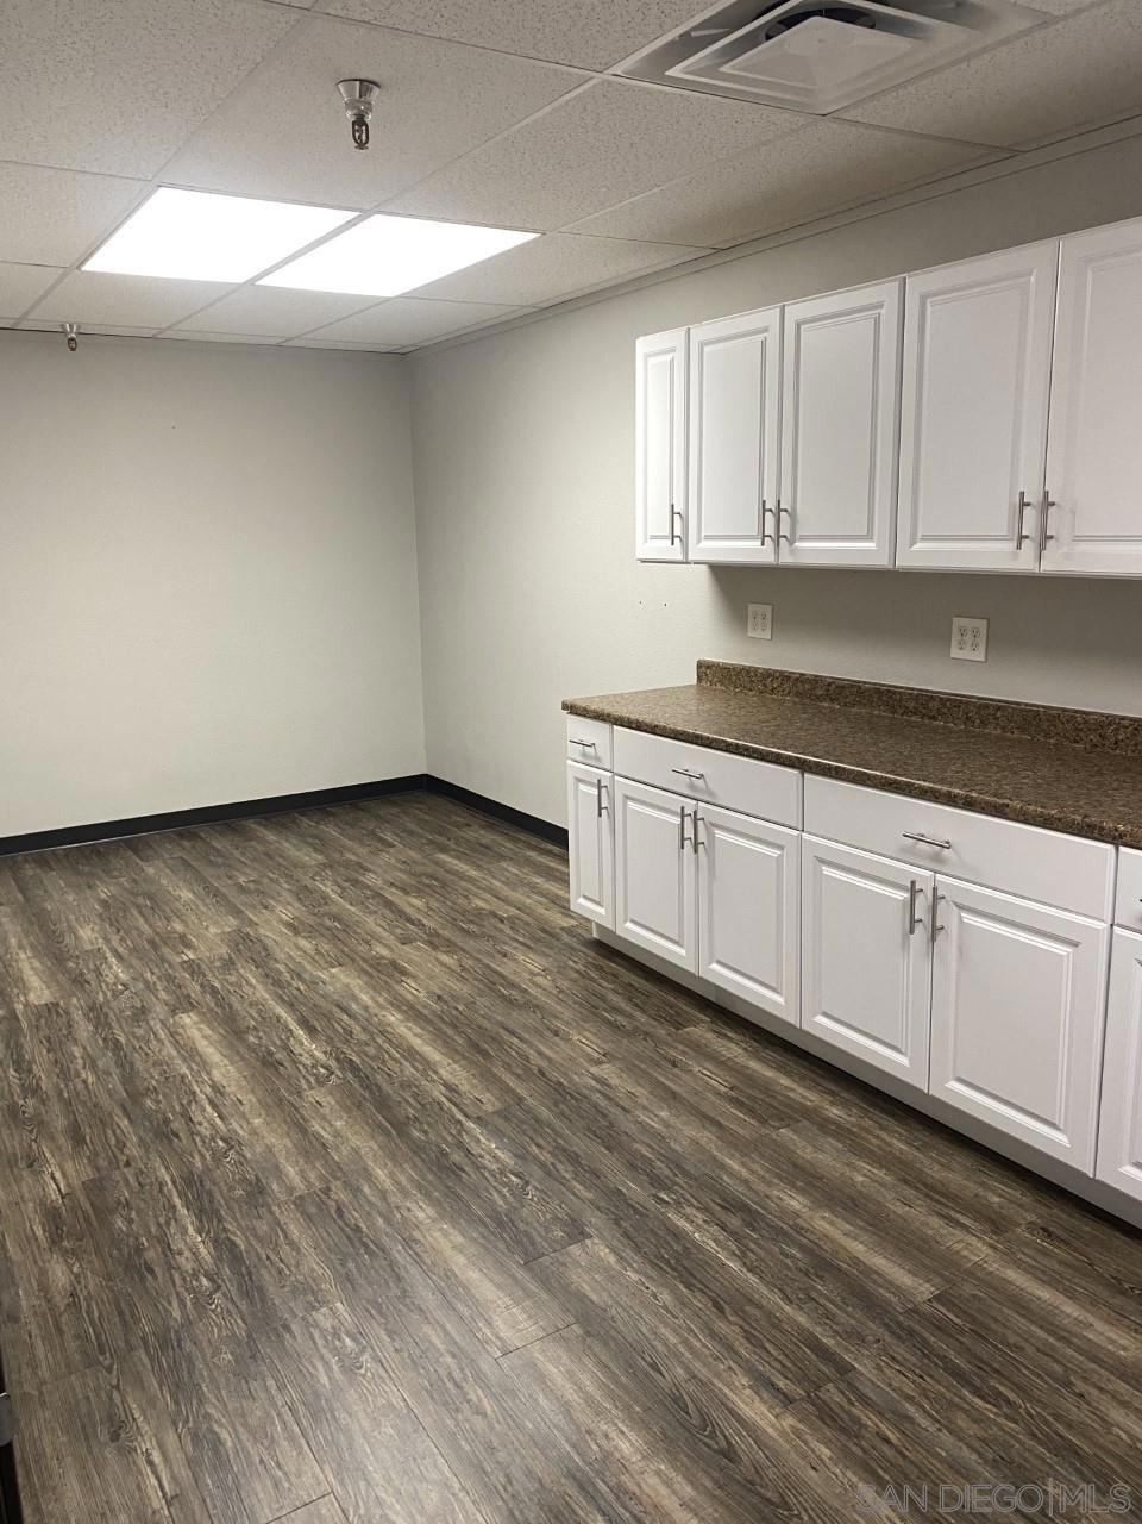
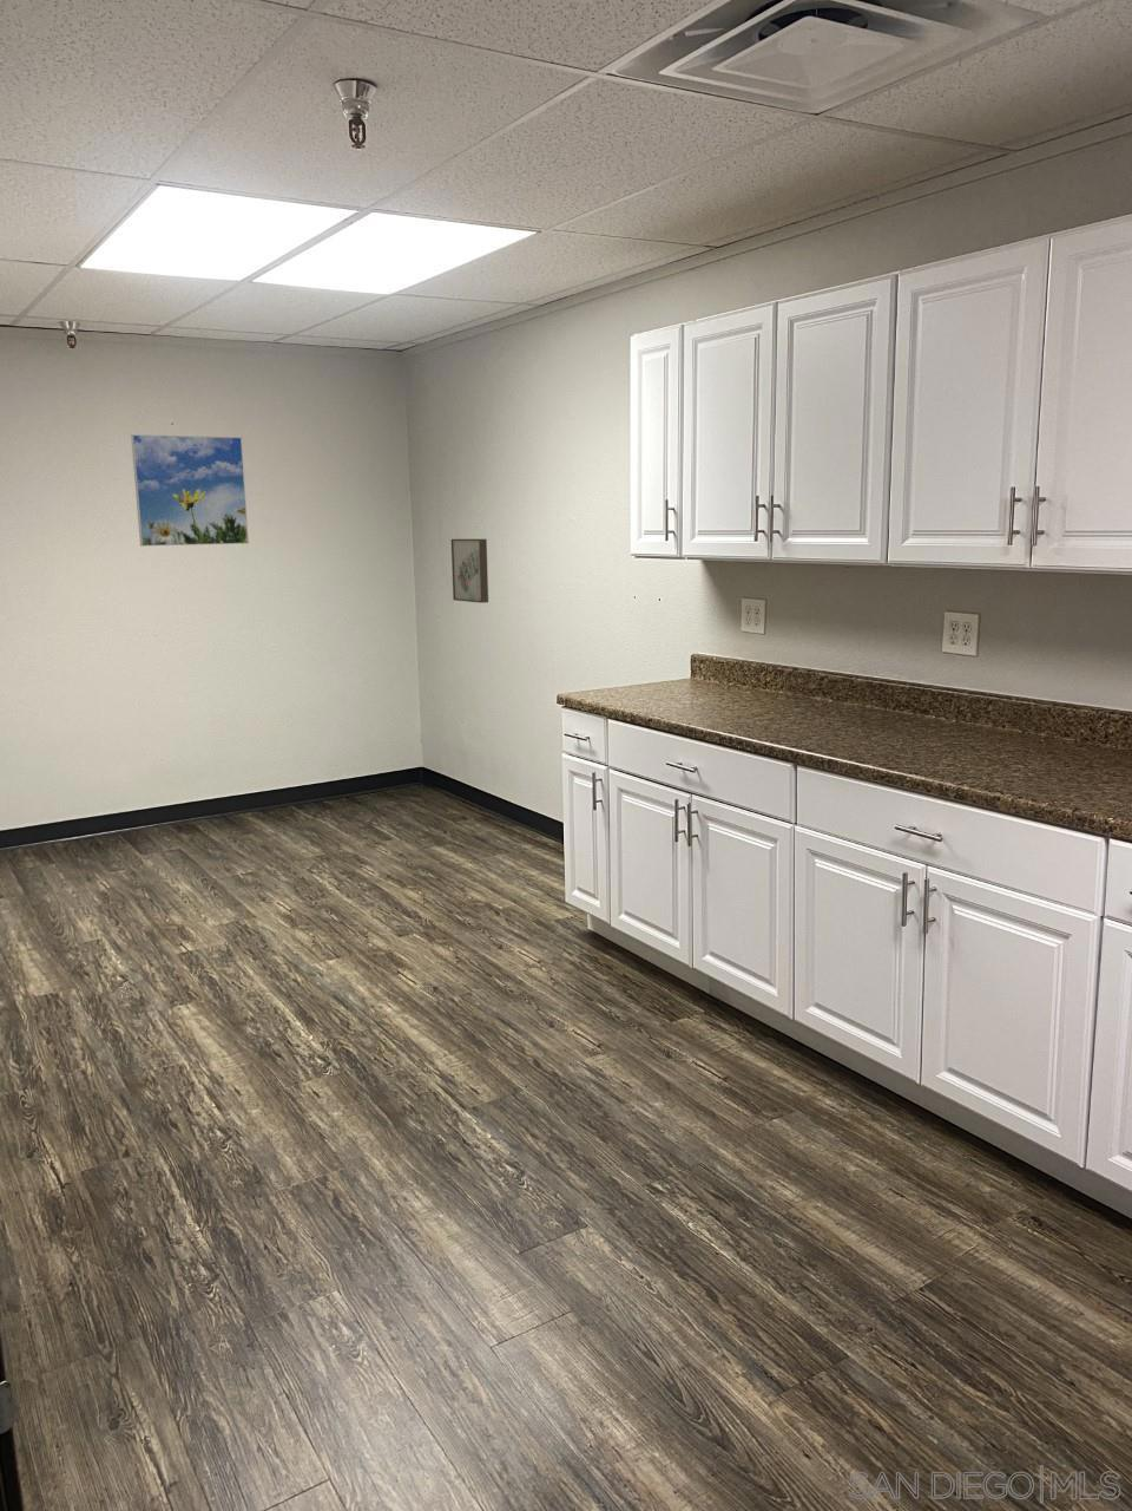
+ wall art (470, 570)
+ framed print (191, 490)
